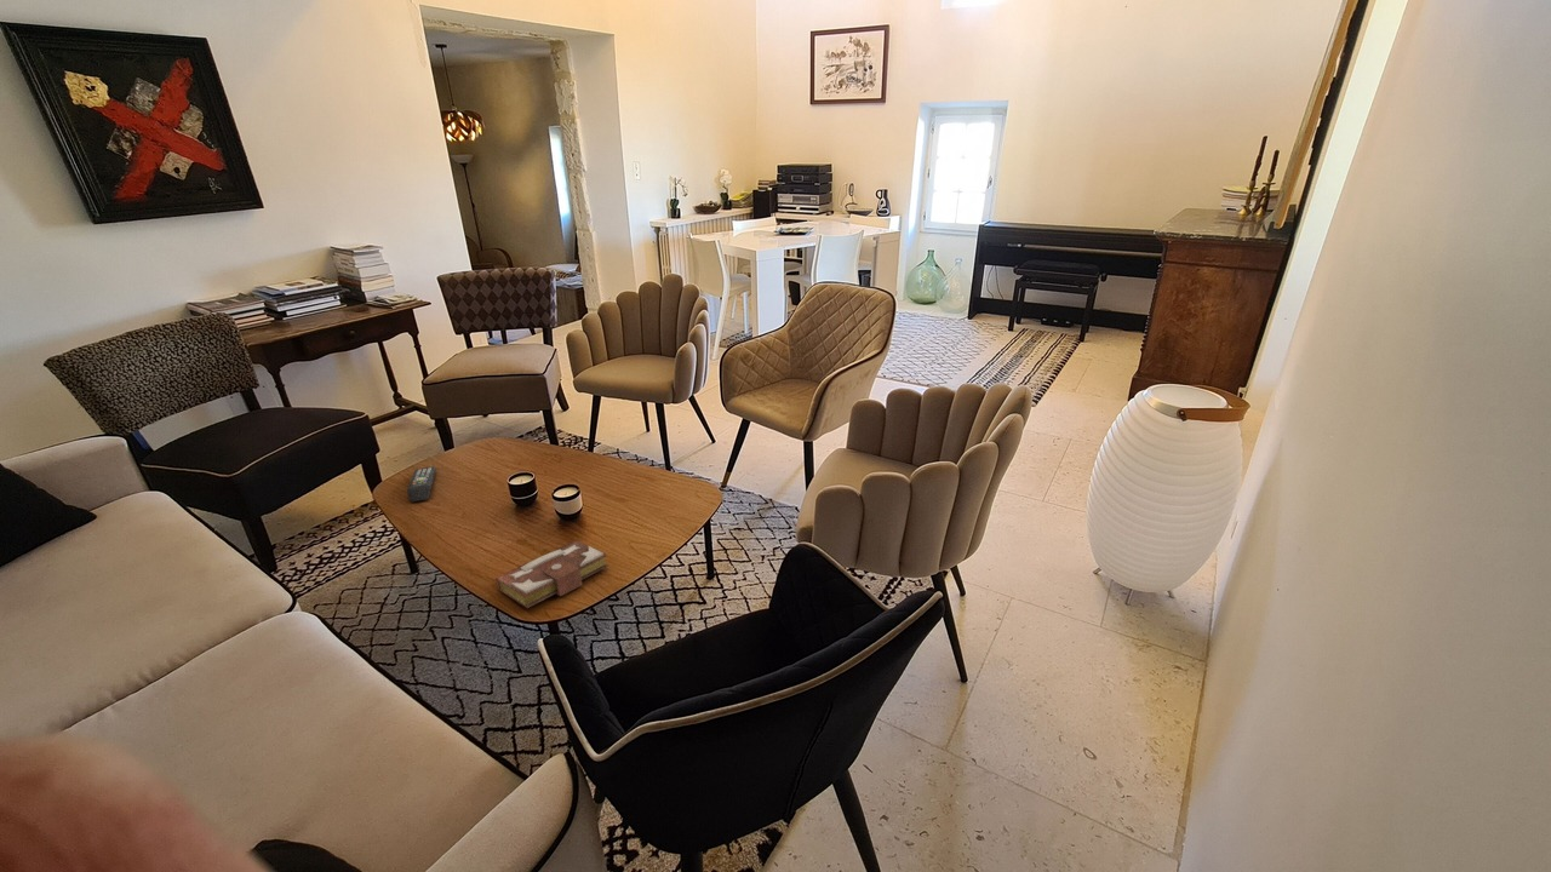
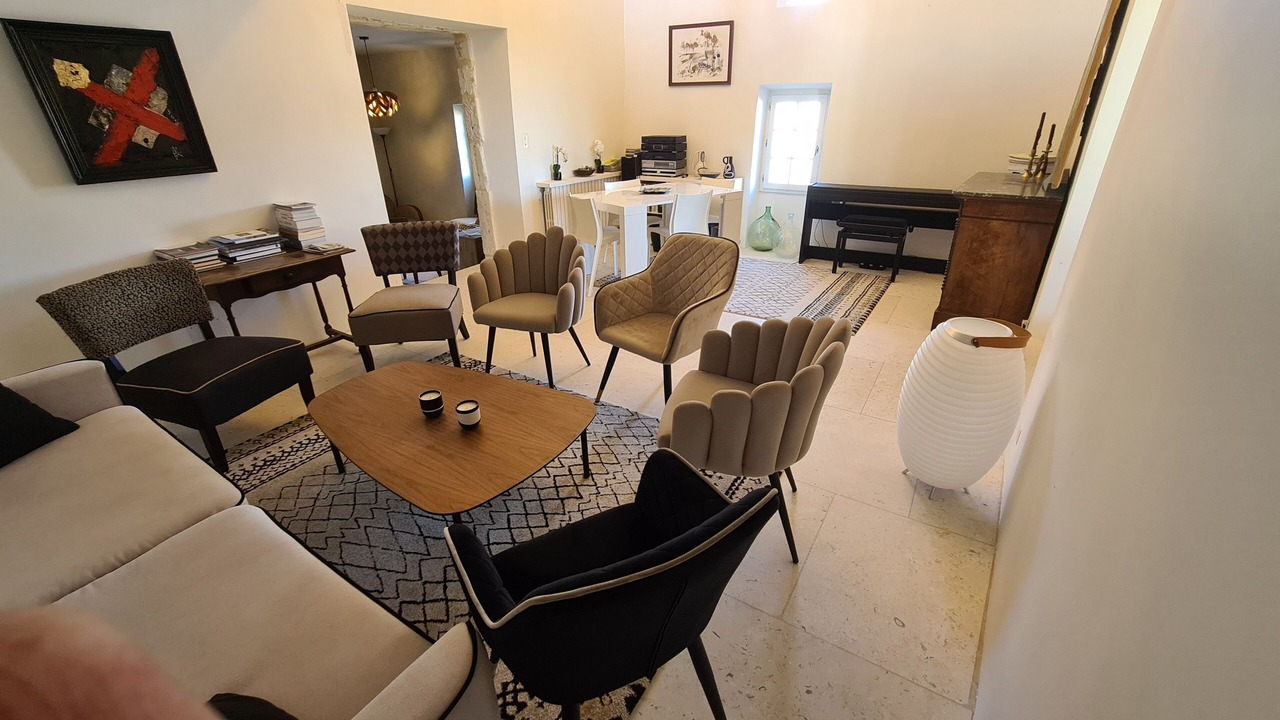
- book (554, 570)
- remote control (422, 481)
